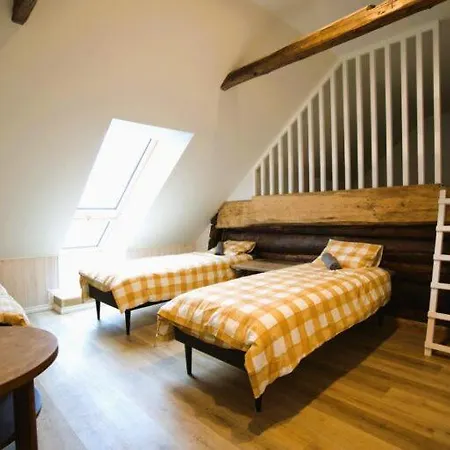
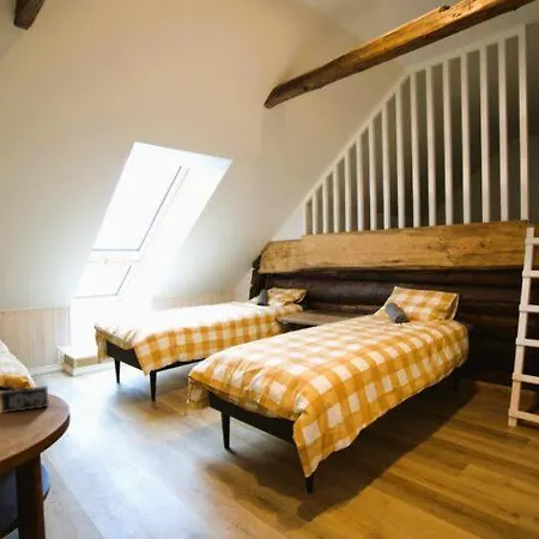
+ alarm clock (24, 398)
